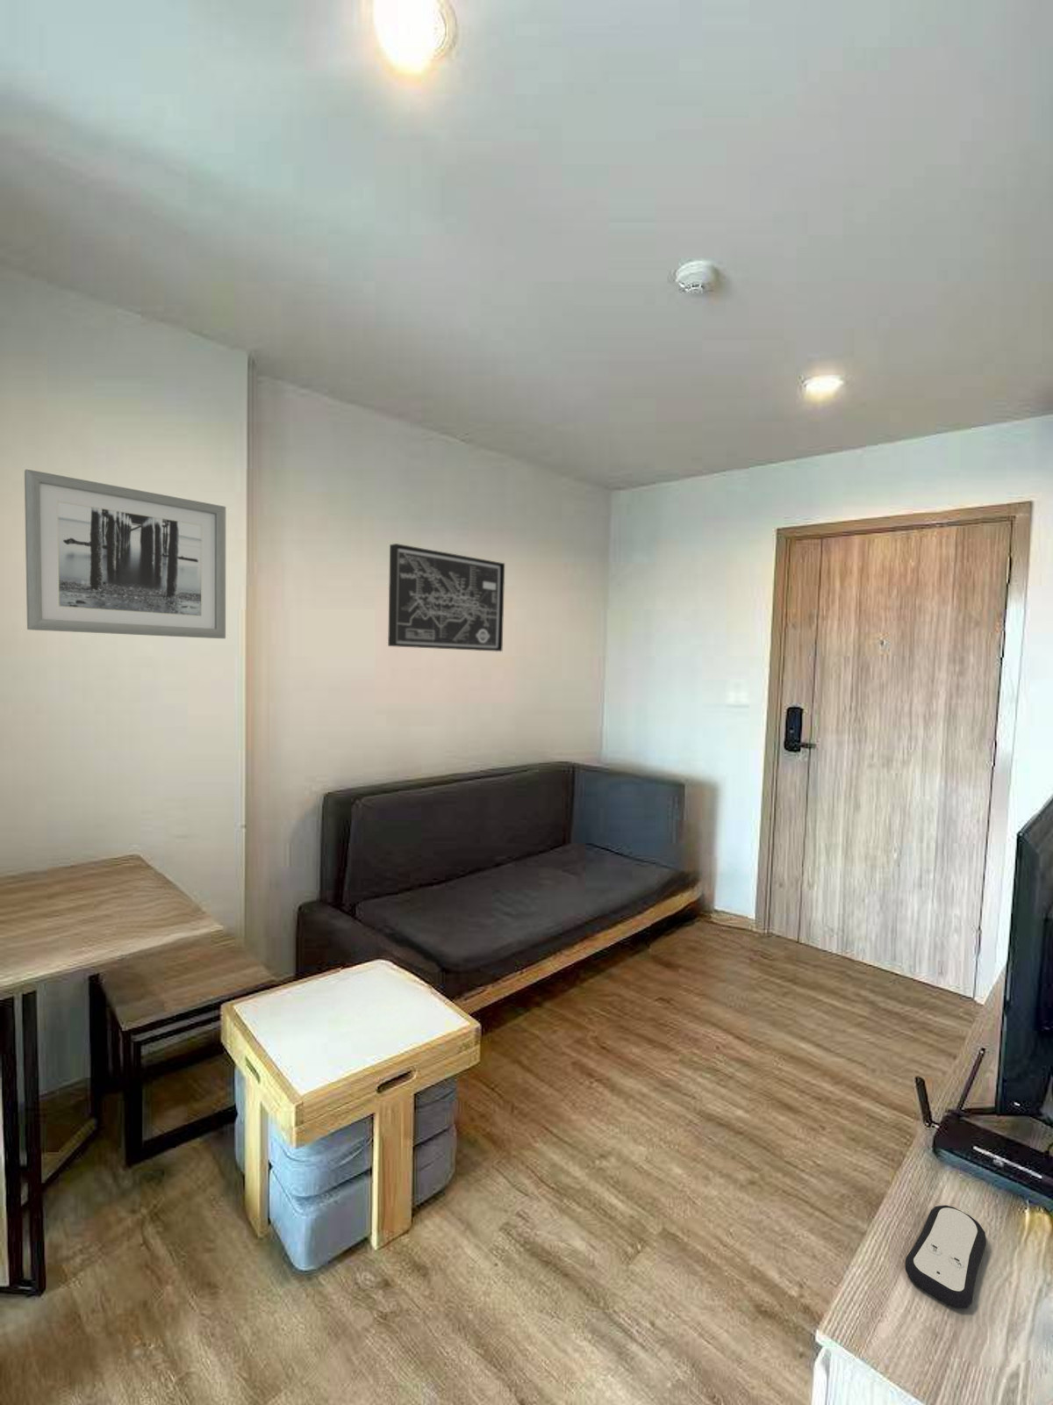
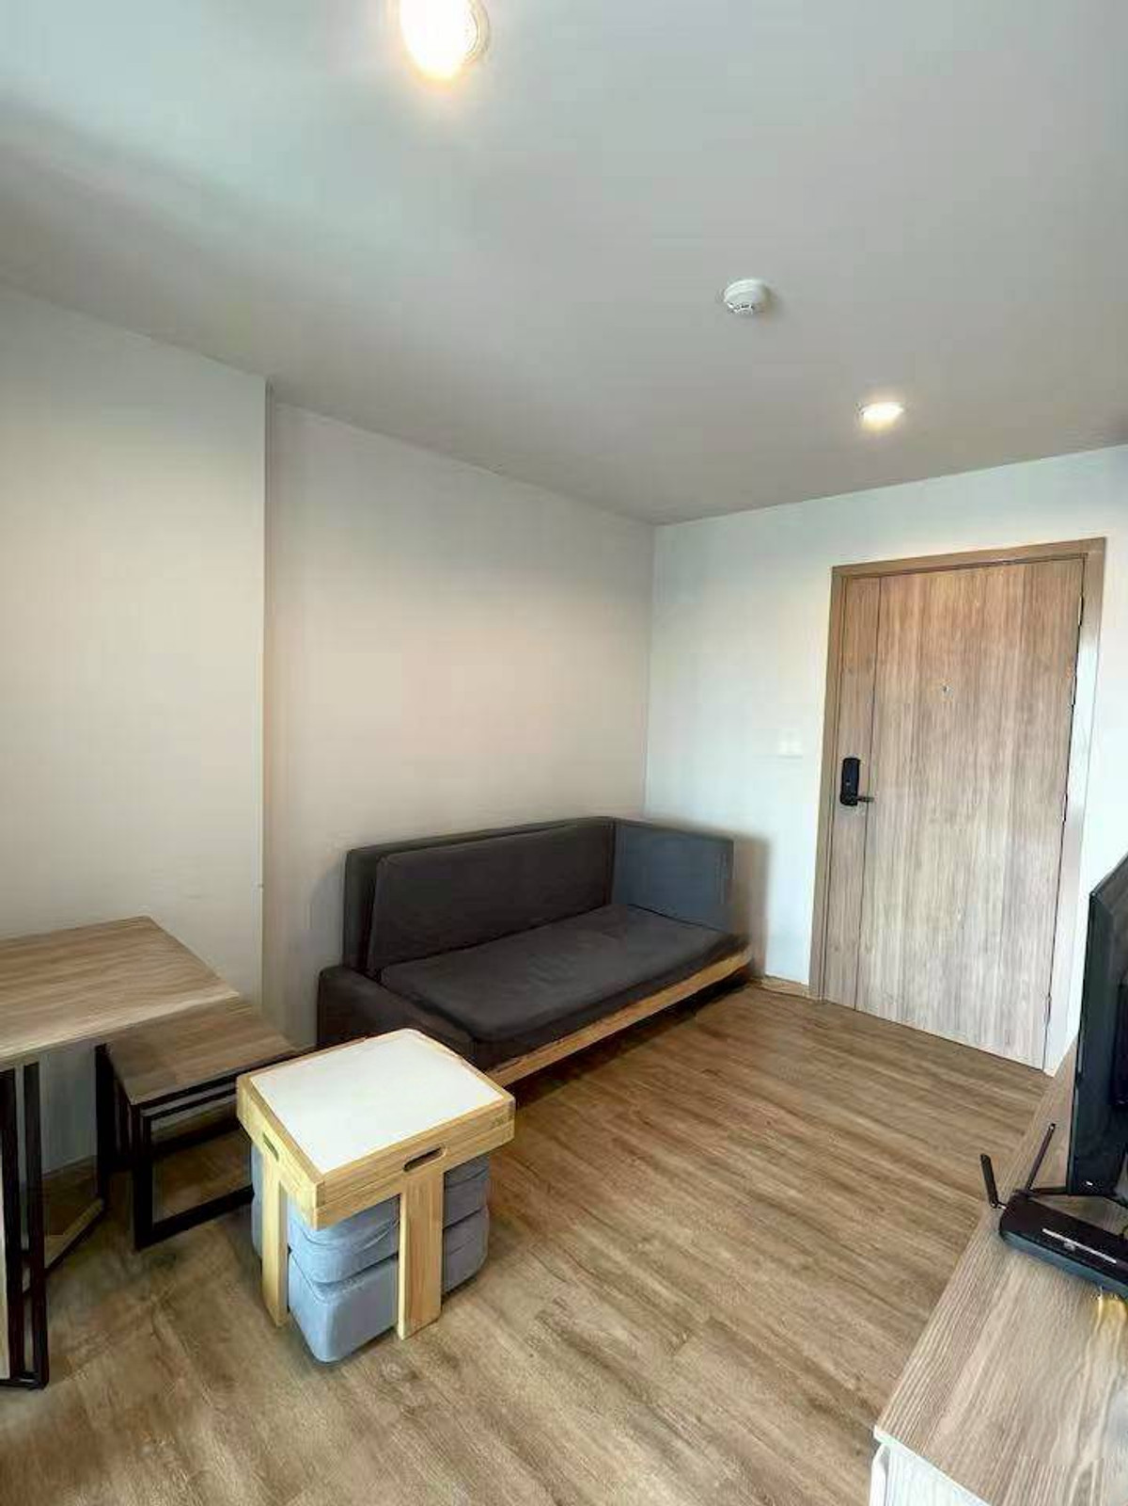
- remote control (949, 1250)
- wall art (134, 563)
- wall art (450, 602)
